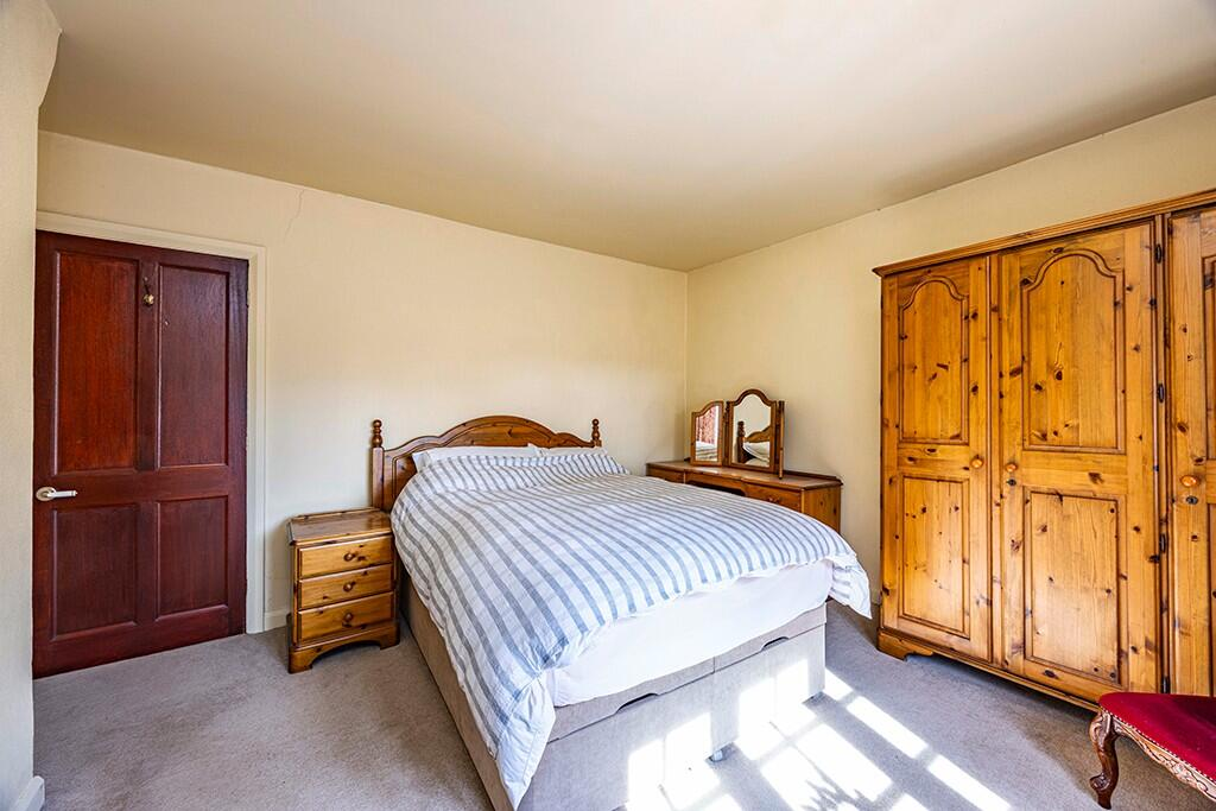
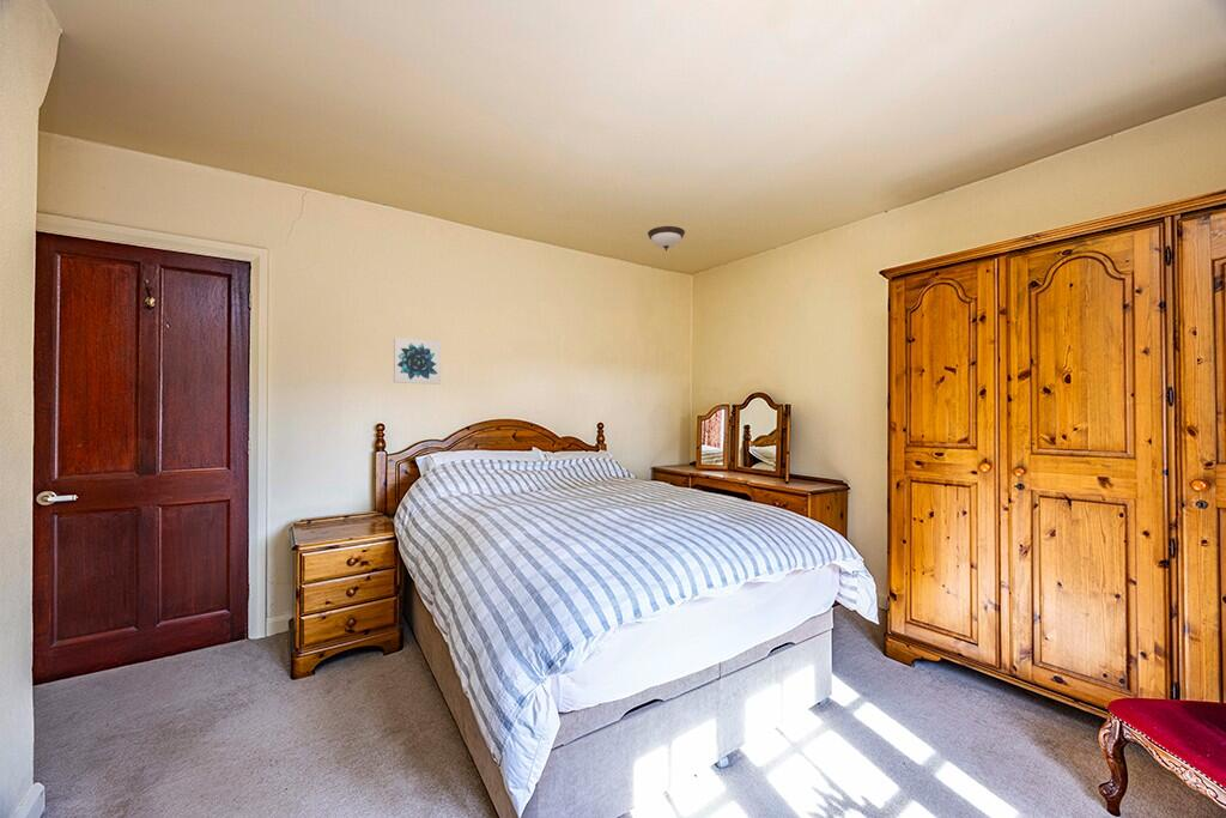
+ light fixture (666, 242)
+ wall art (417, 360)
